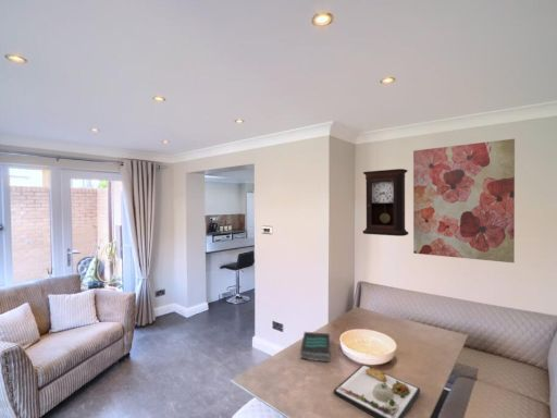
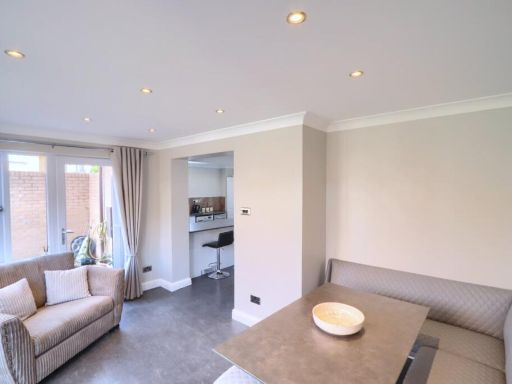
- book (315, 345)
- wall art (459, 201)
- pendulum clock (383, 202)
- dinner plate (376, 386)
